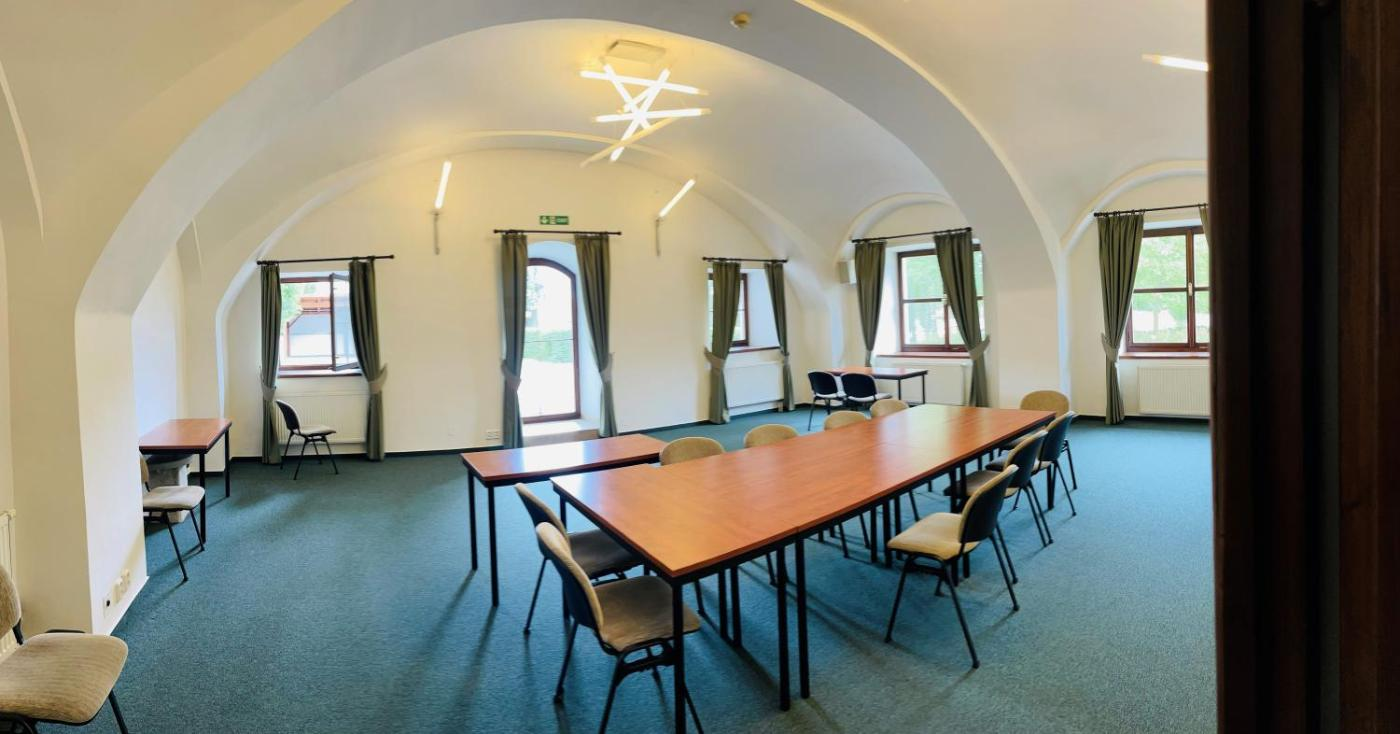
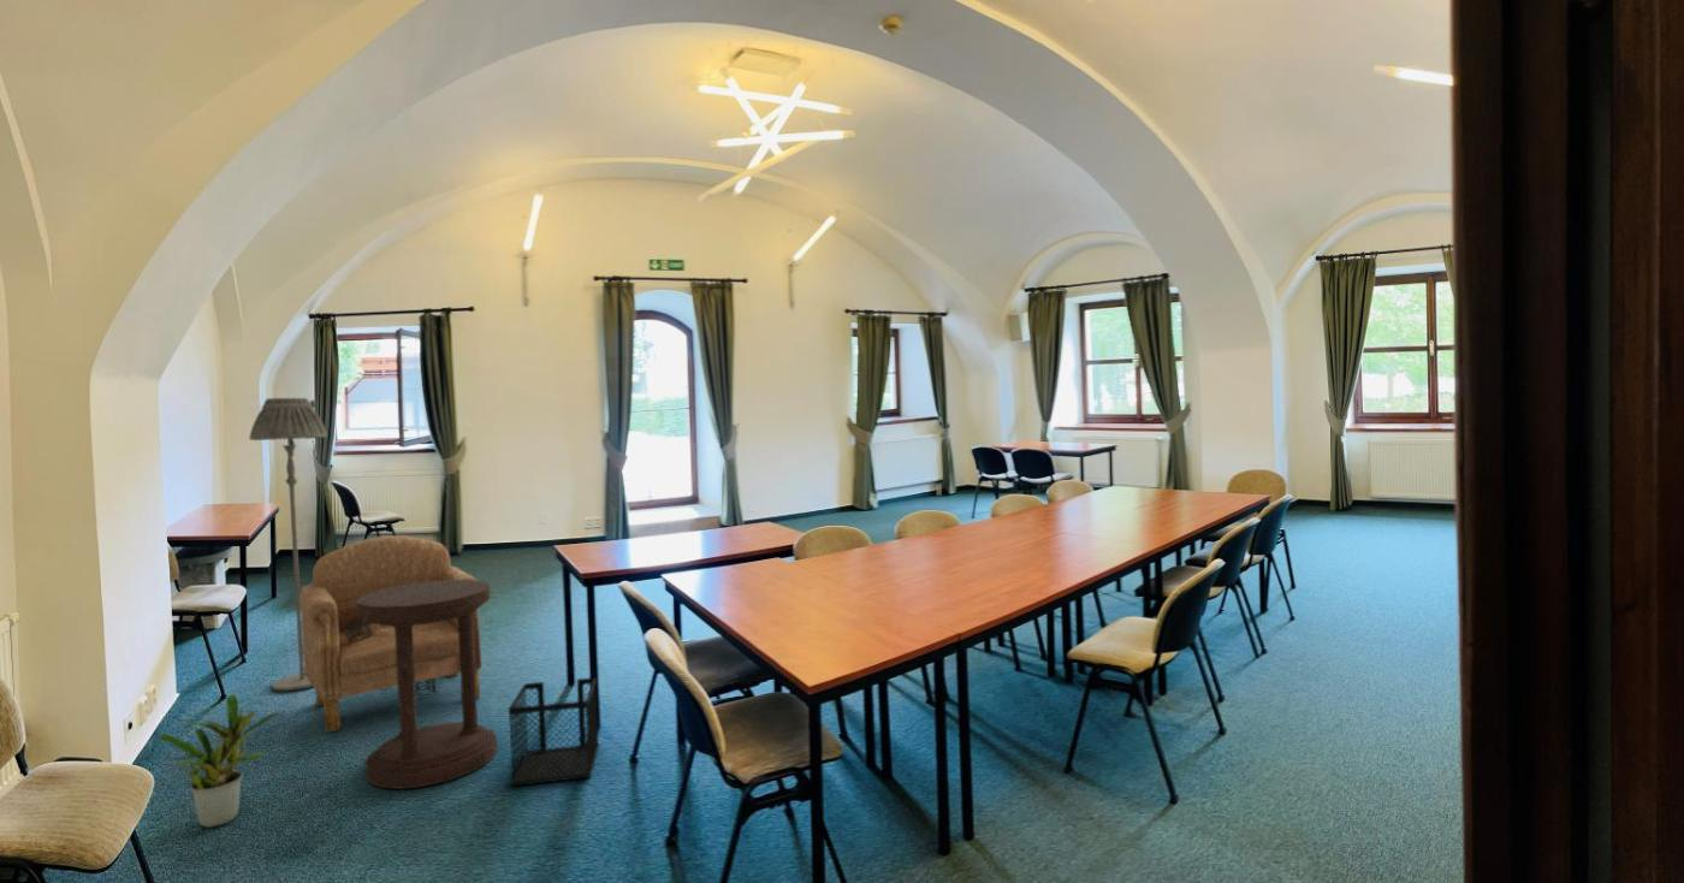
+ armchair (392, 626)
+ floor lamp (295, 540)
+ side table (414, 676)
+ potted plant (224, 761)
+ wastebasket (556, 728)
